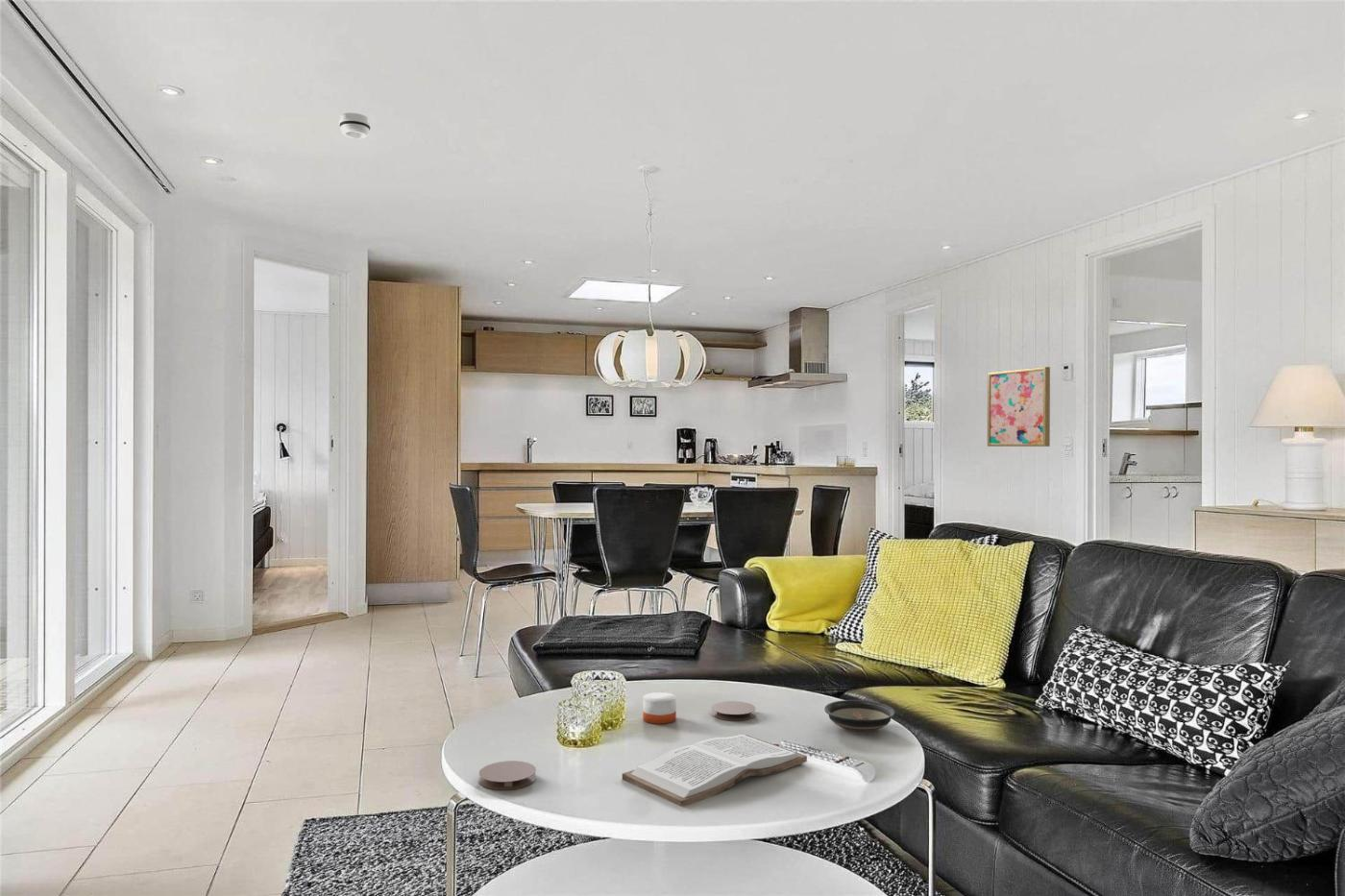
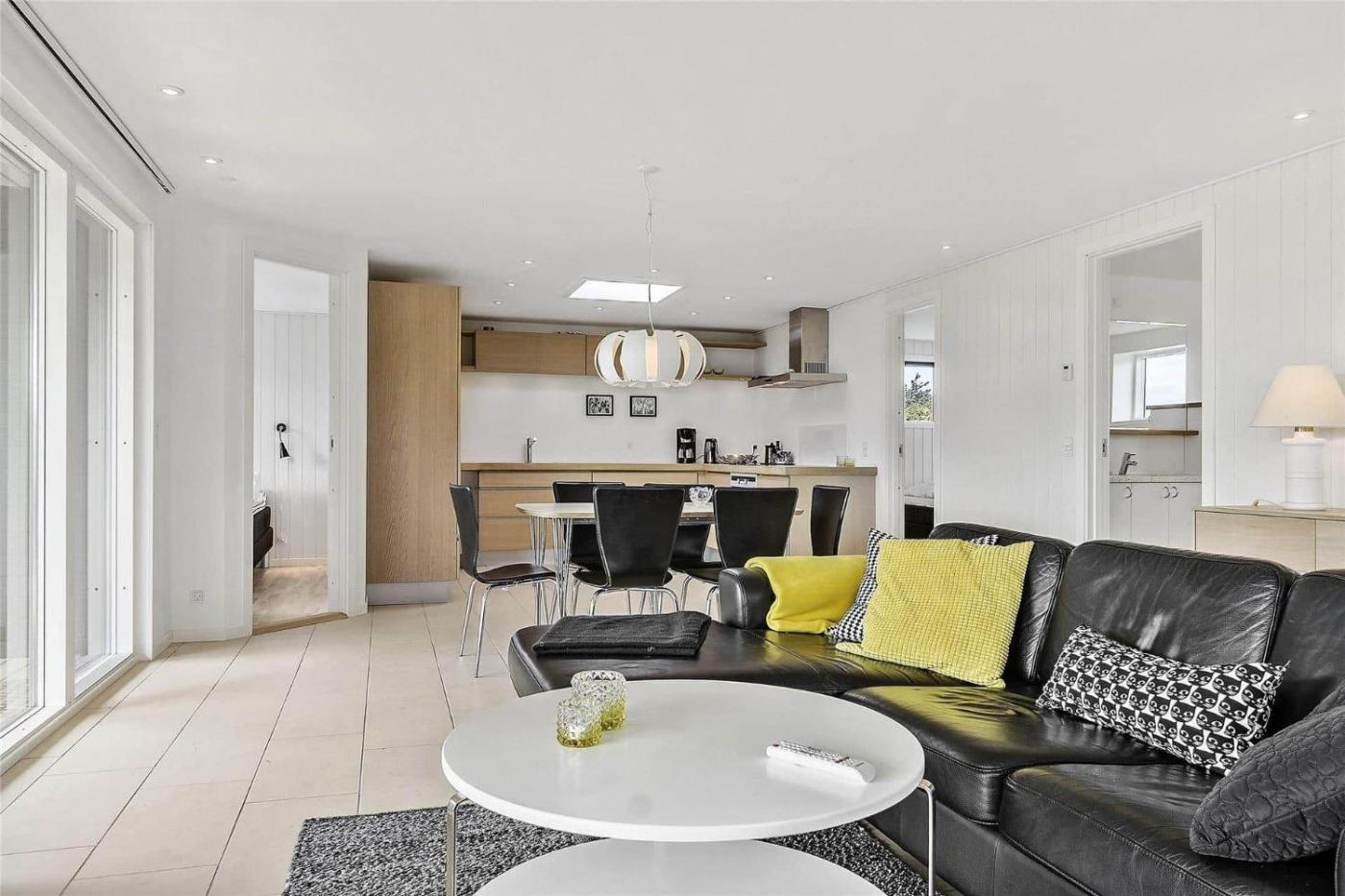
- saucer (859, 717)
- smoke detector (355, 126)
- book (717, 762)
- coaster (733, 710)
- coaster (507, 774)
- candle (659, 695)
- wall art (1017, 408)
